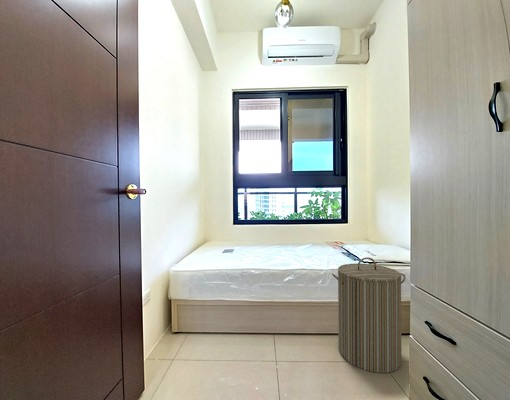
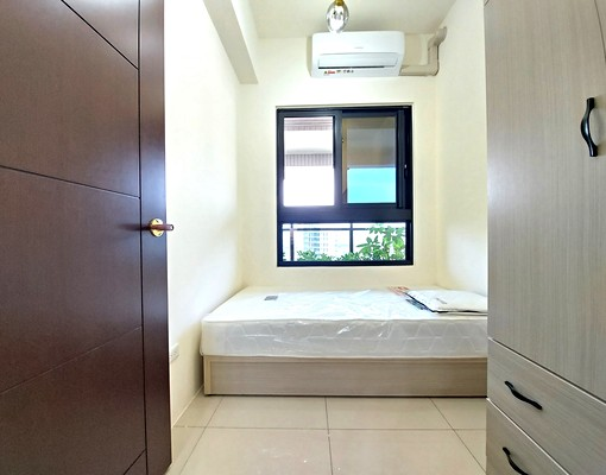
- laundry hamper (368, 305)
